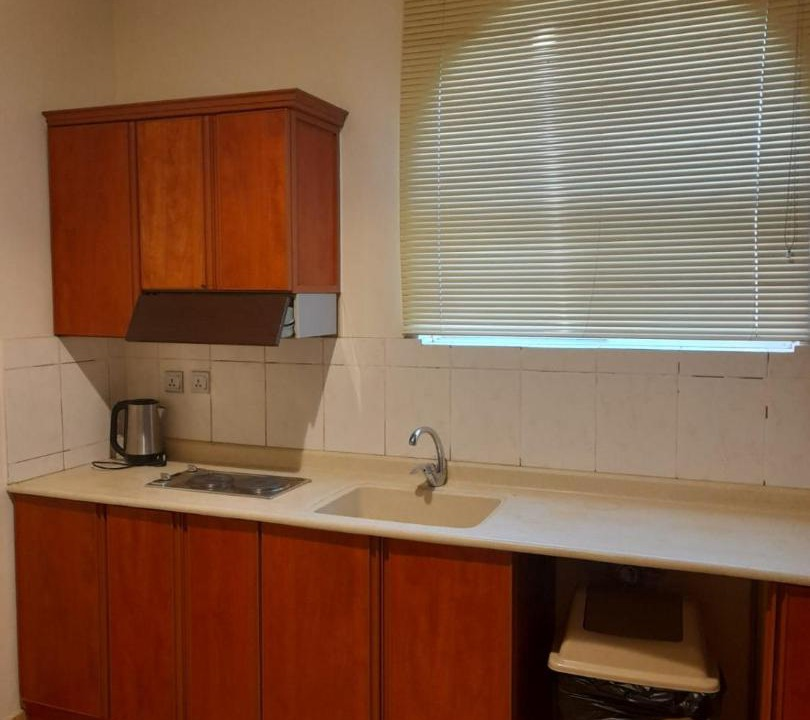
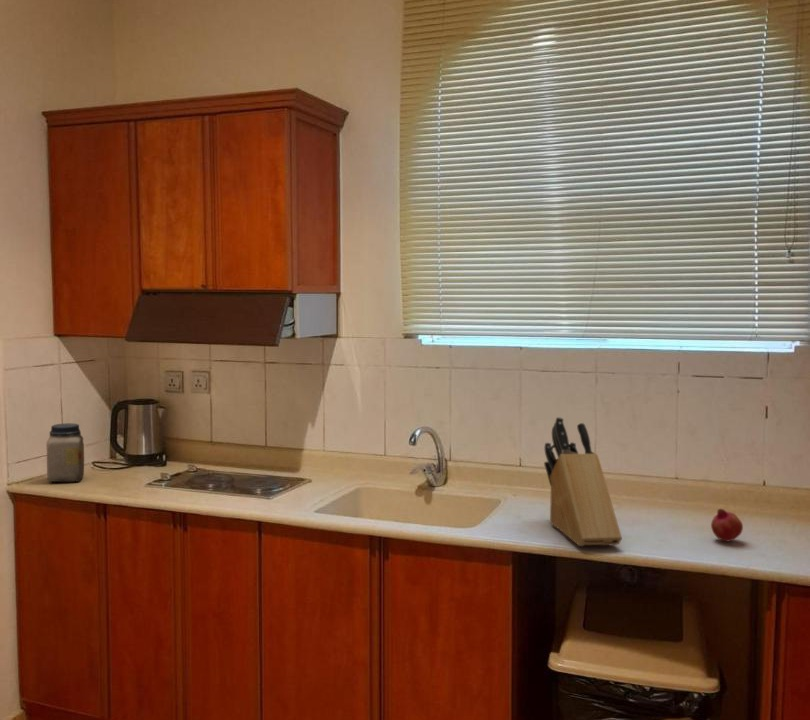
+ knife block (579, 477)
+ fruit (726, 524)
+ jar (65, 452)
